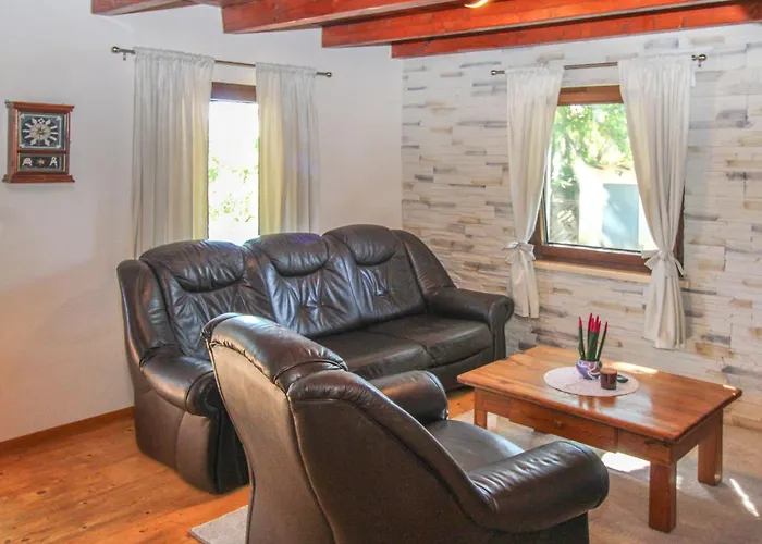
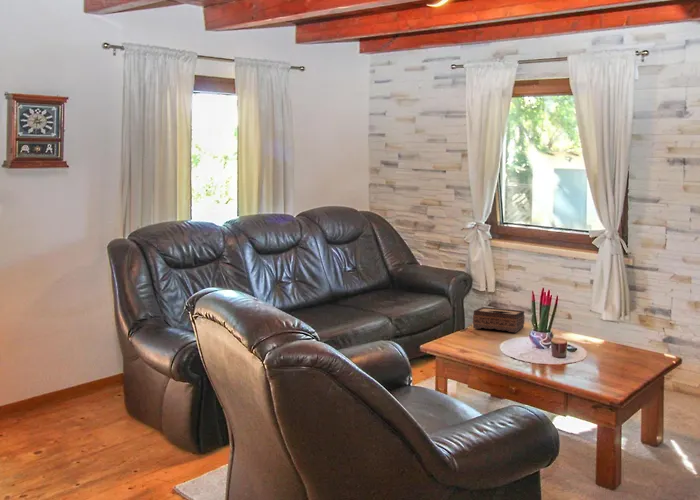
+ tissue box (498, 319)
